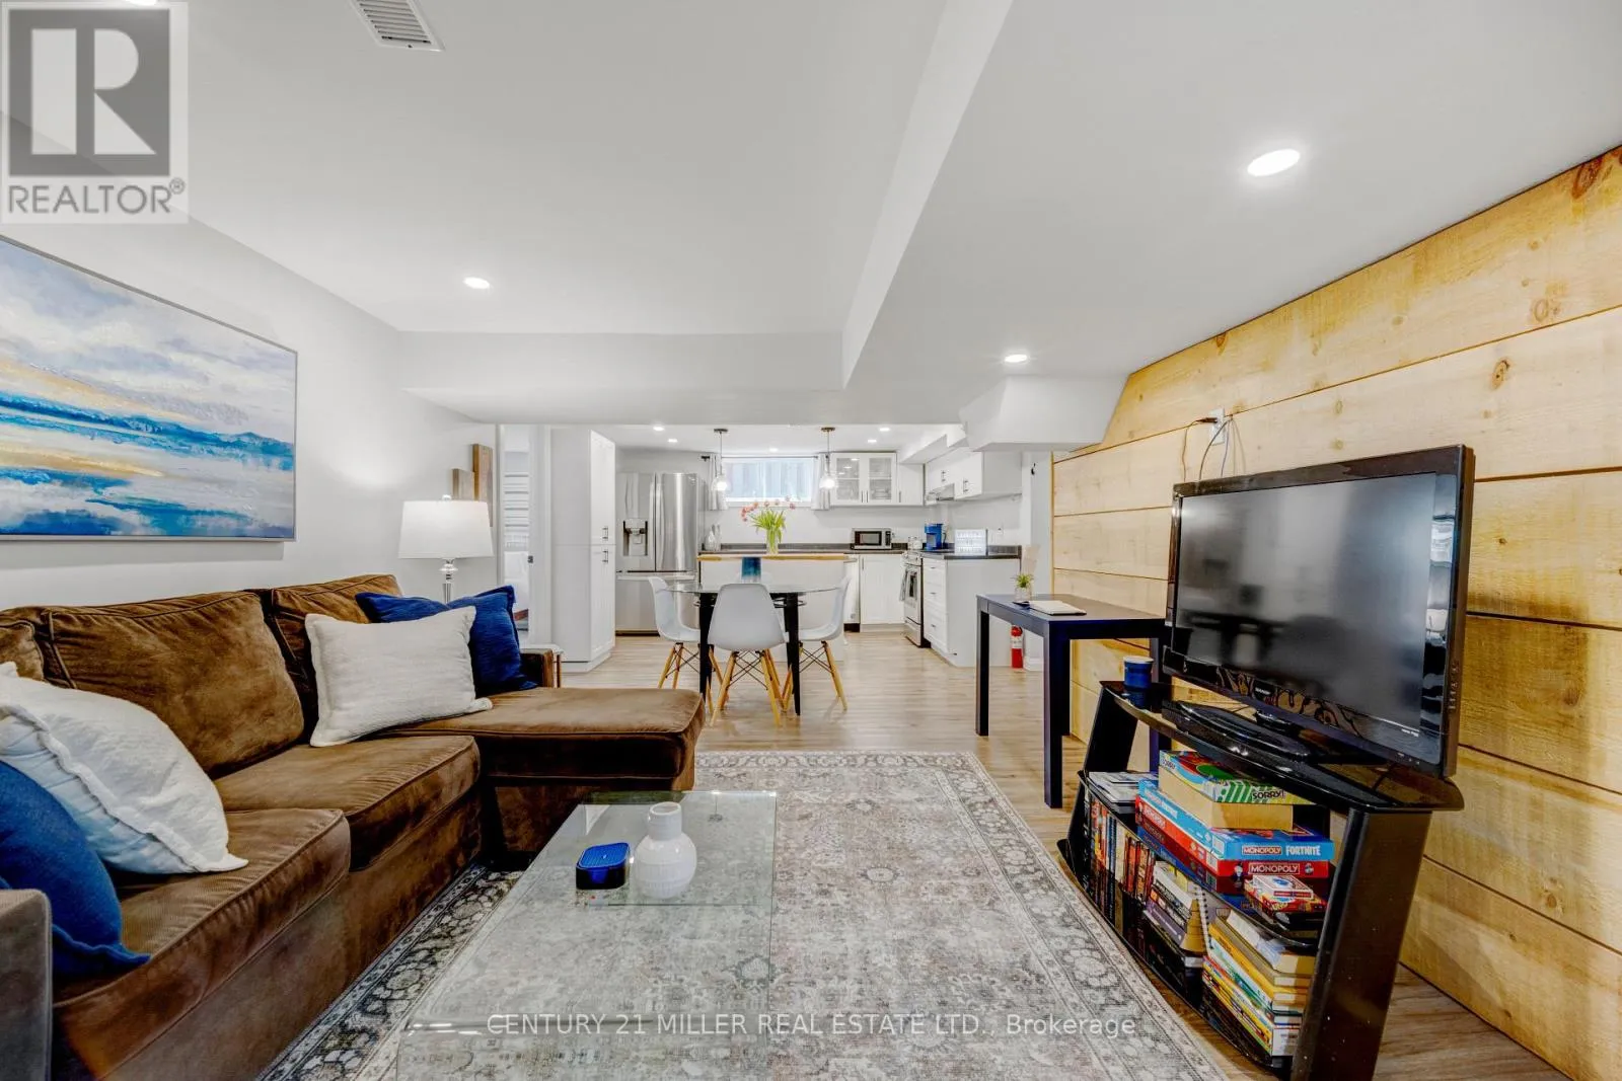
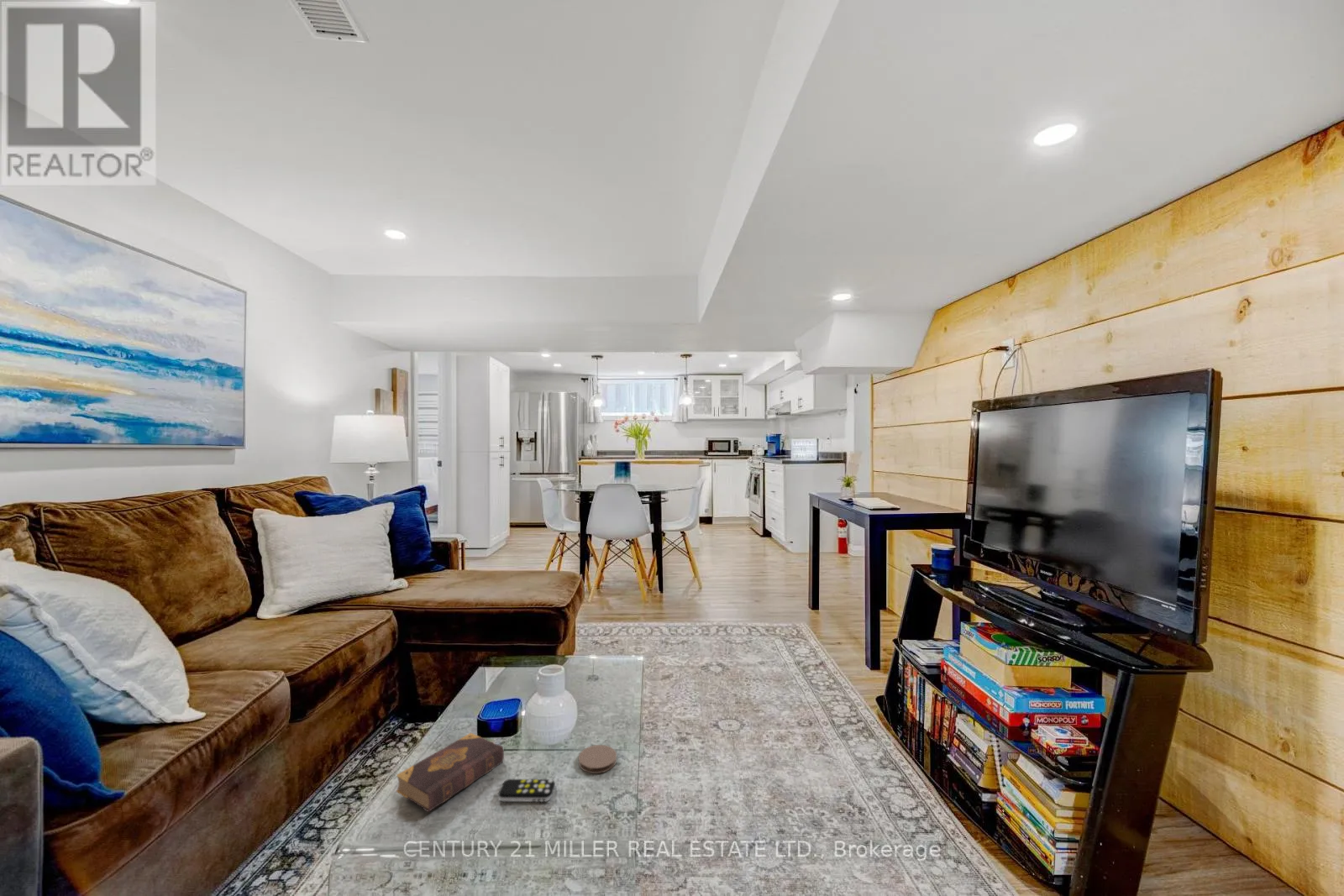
+ remote control (527, 789)
+ coaster (597, 758)
+ book (458, 765)
